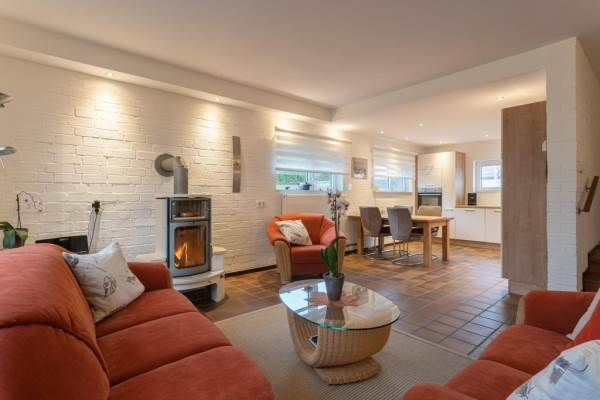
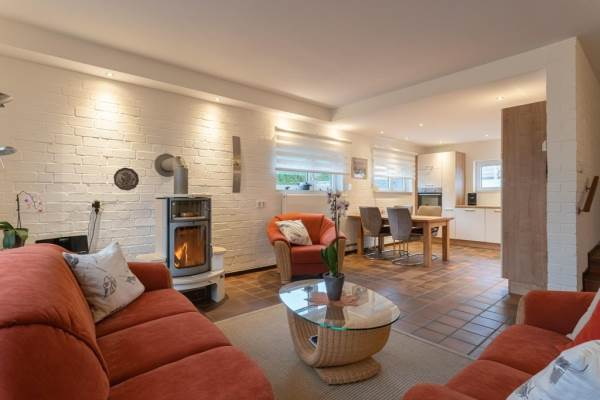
+ decorative plate (126, 179)
